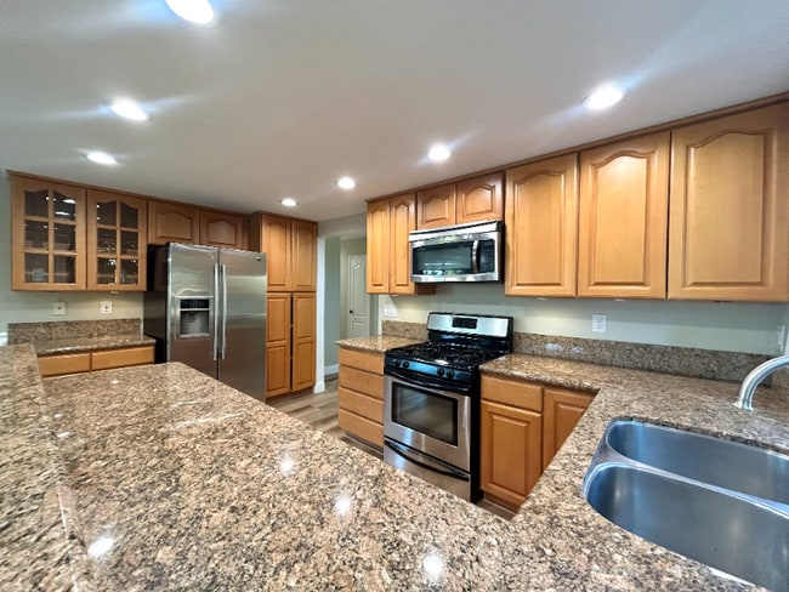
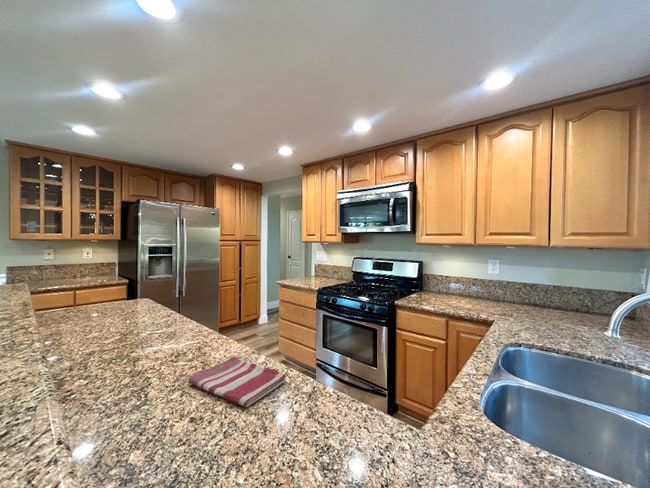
+ dish towel (238, 378)
